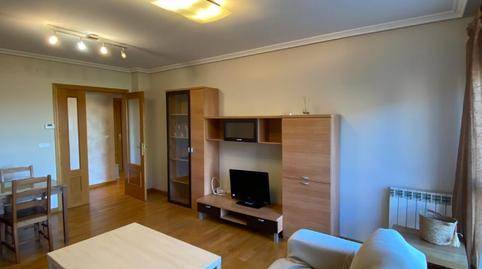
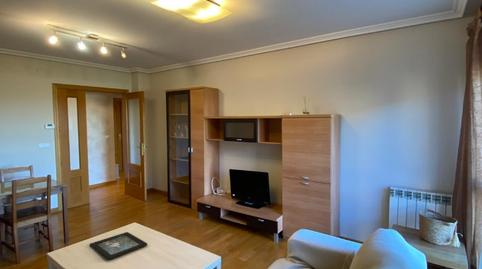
+ decorative tray (118, 244)
